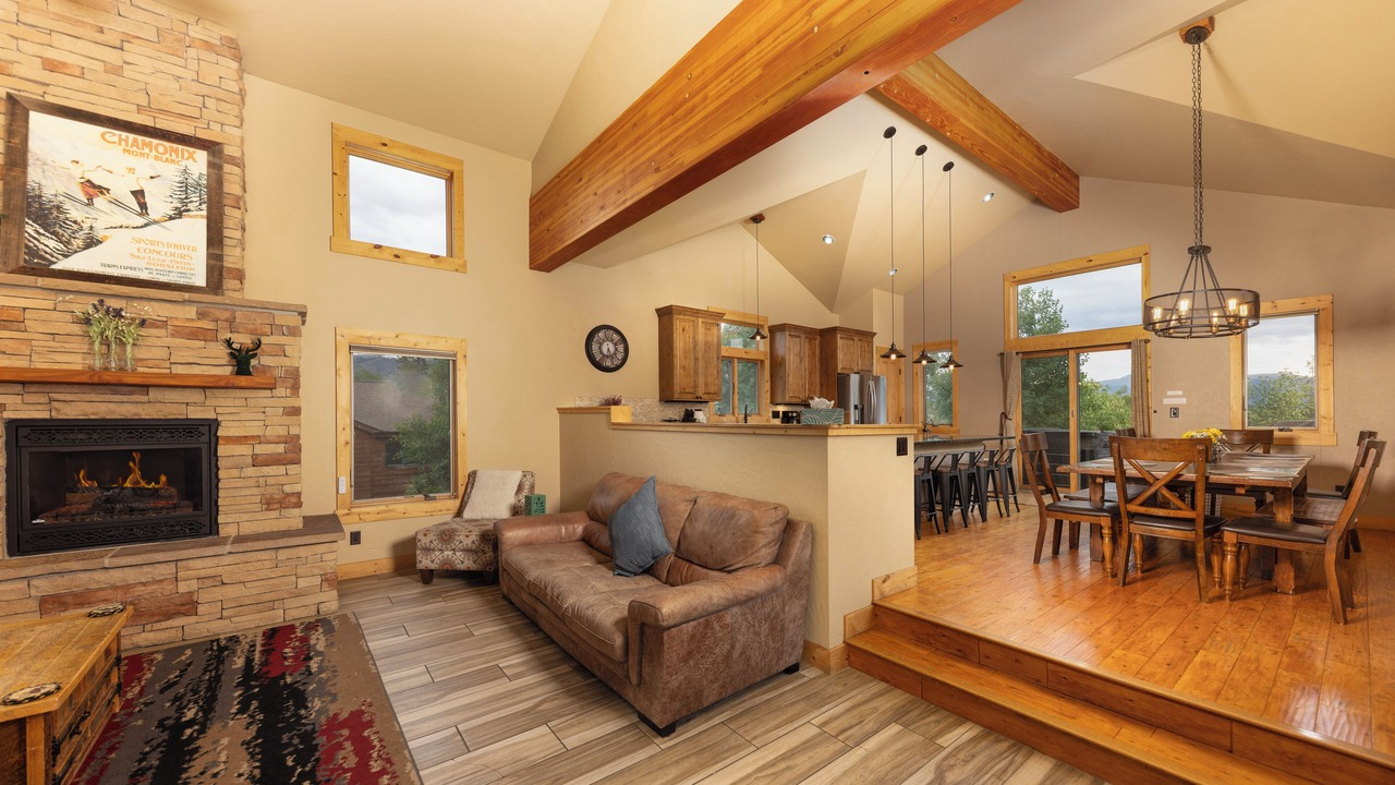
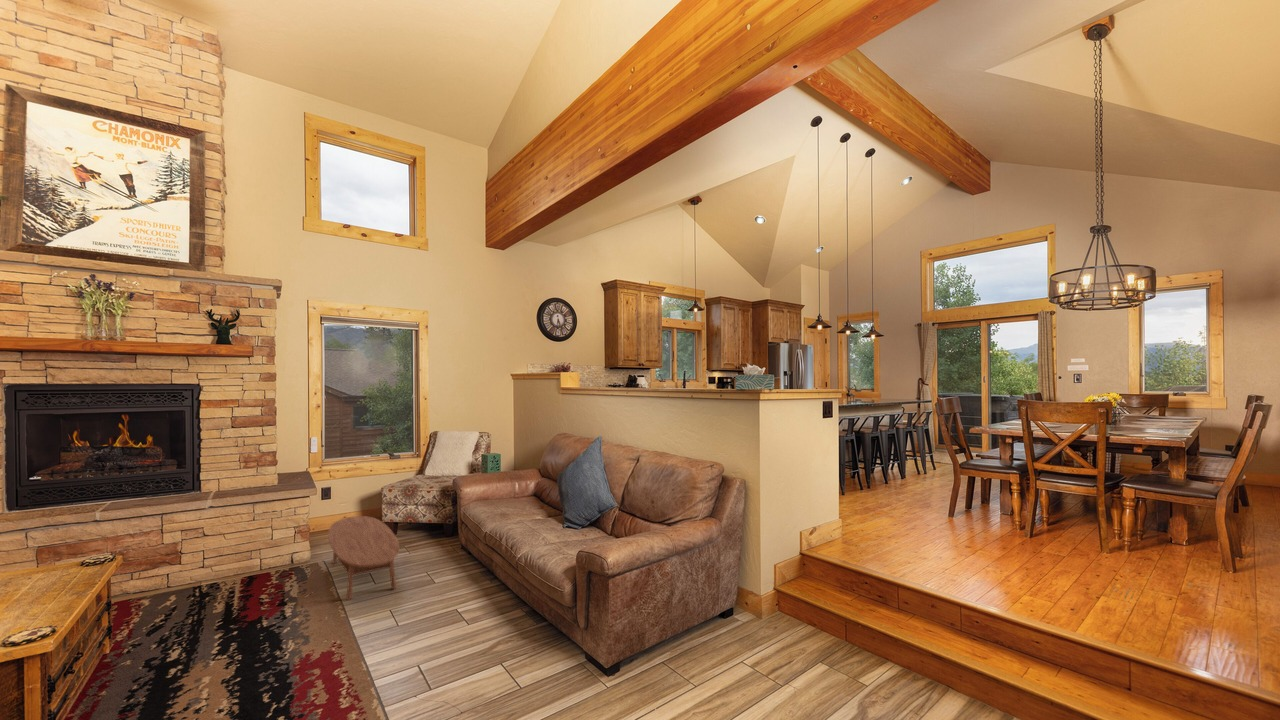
+ coffee table (362, 555)
